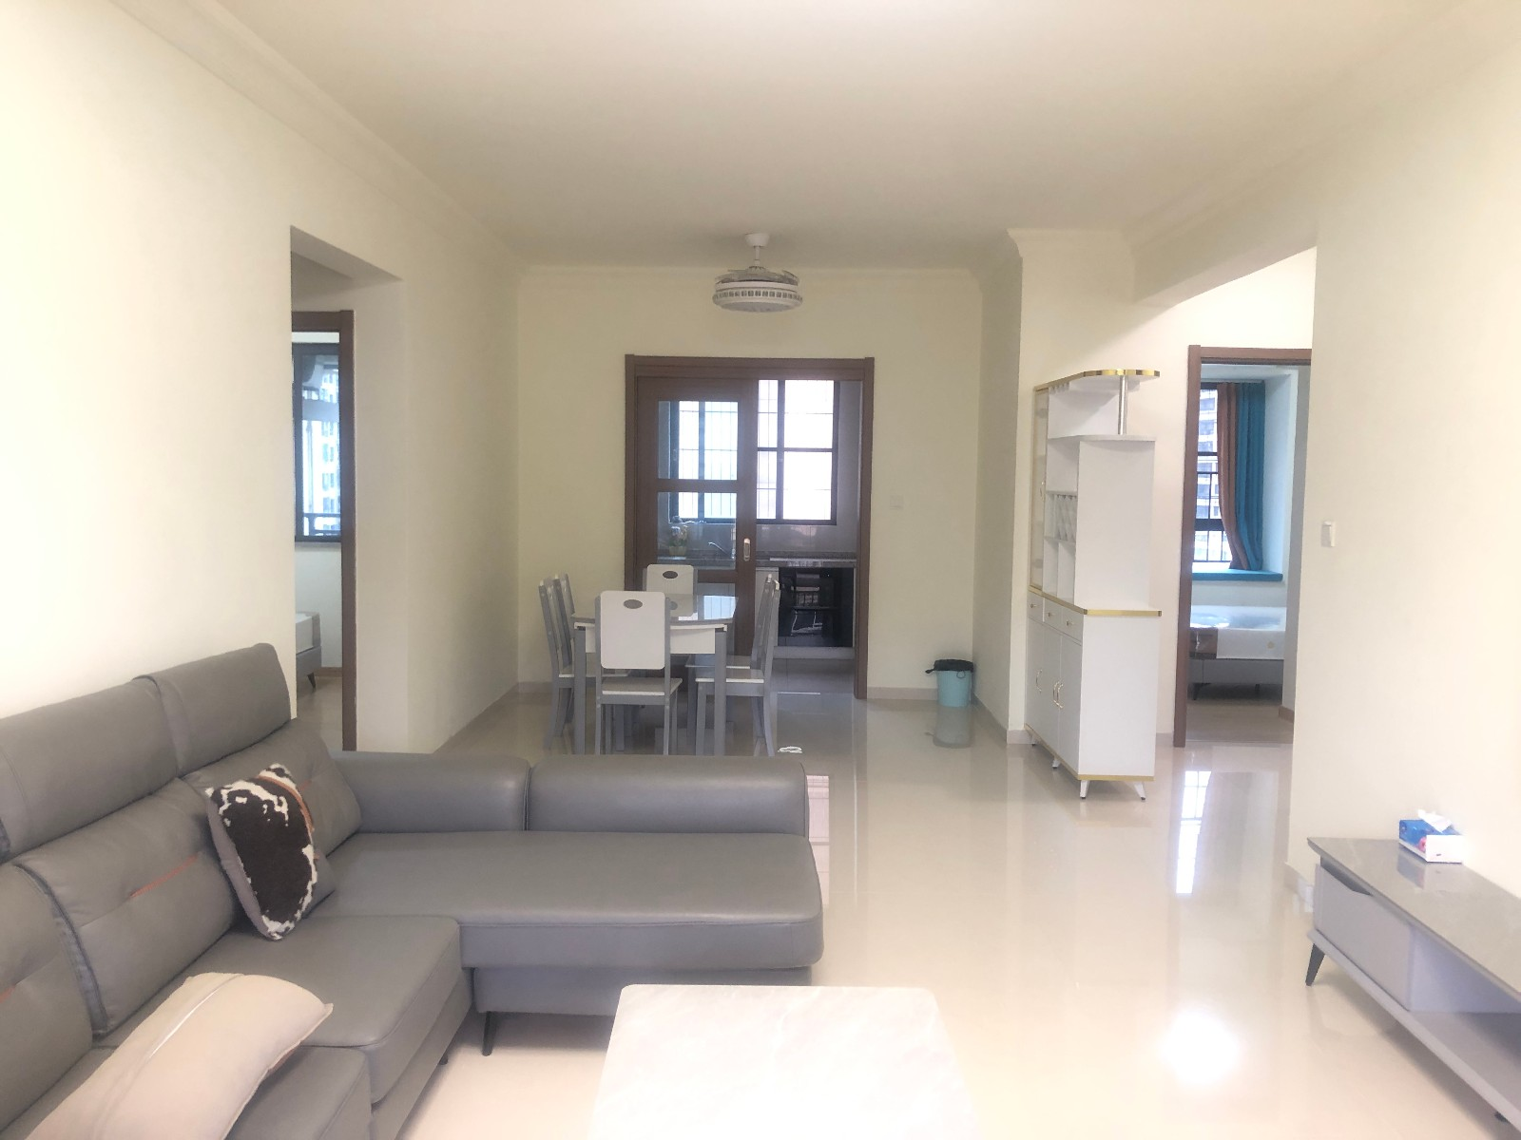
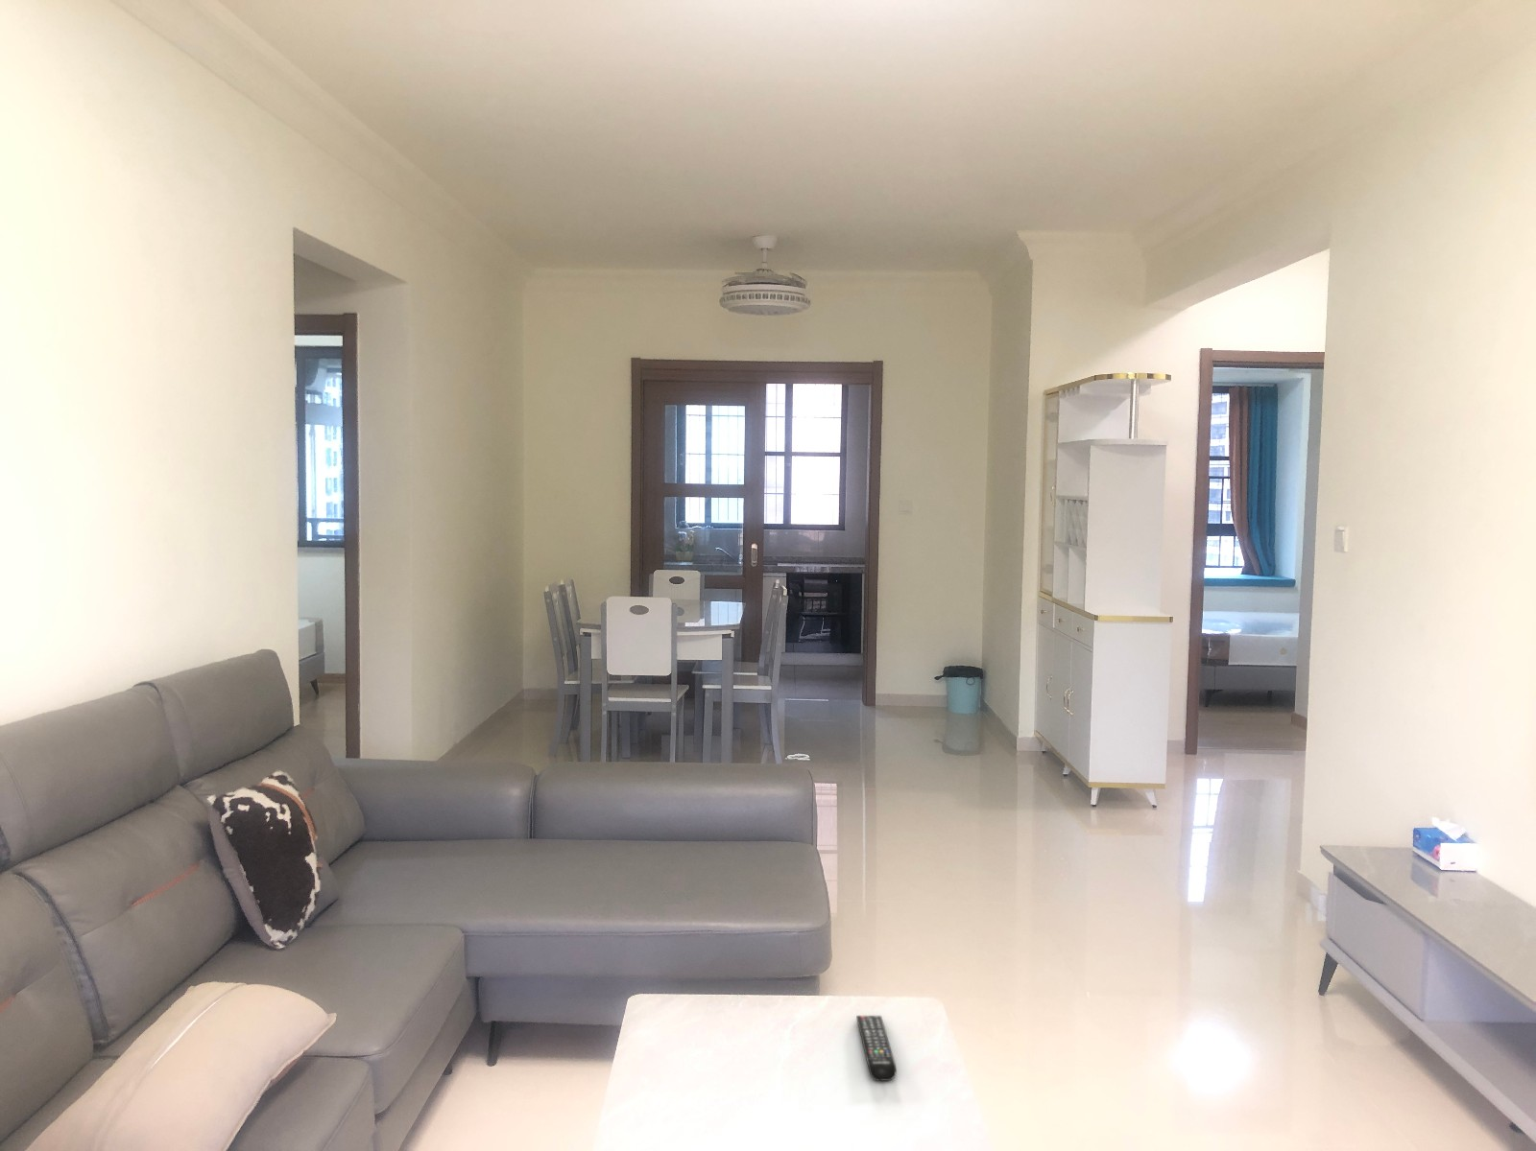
+ remote control (874, 1043)
